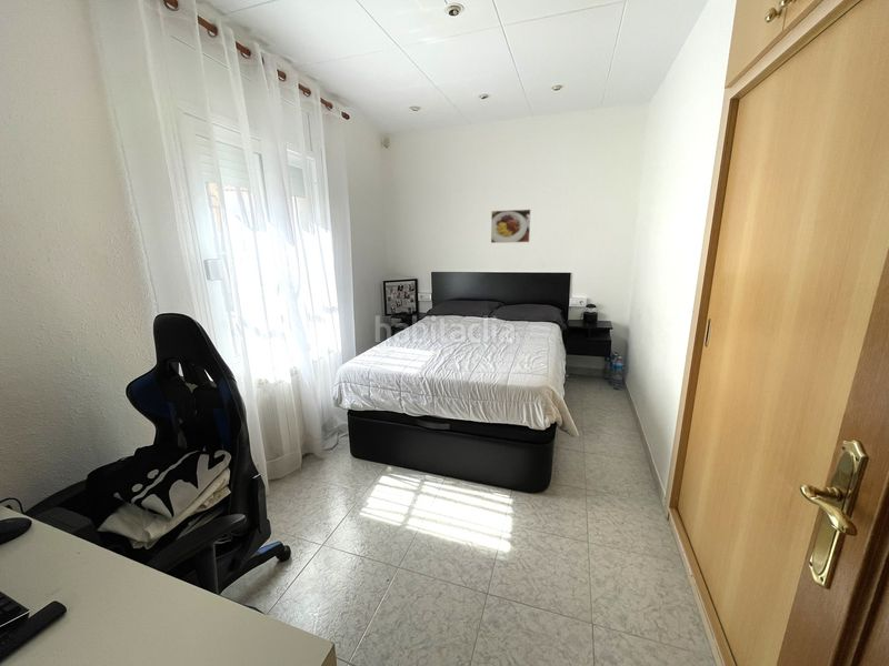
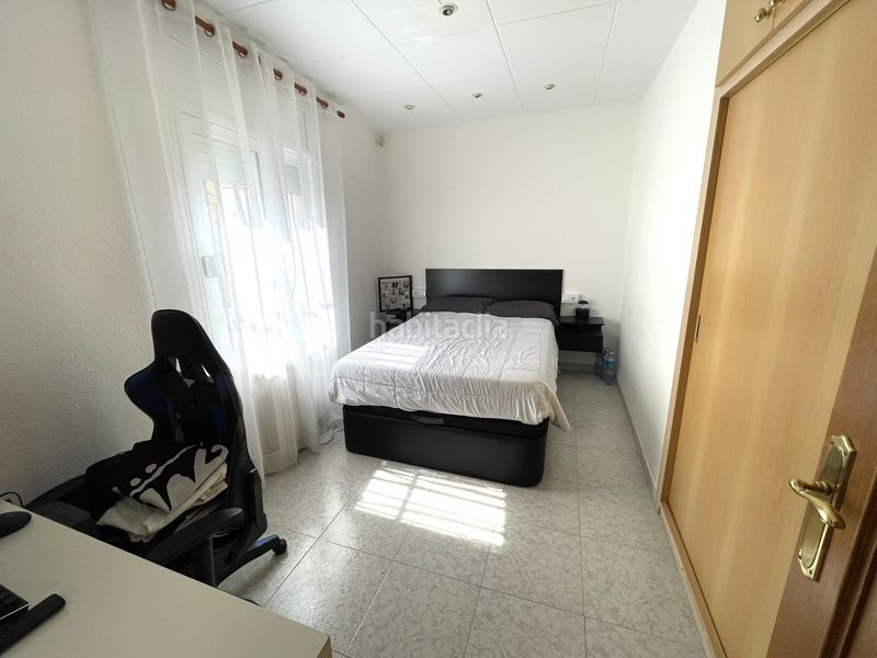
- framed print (510, 226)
